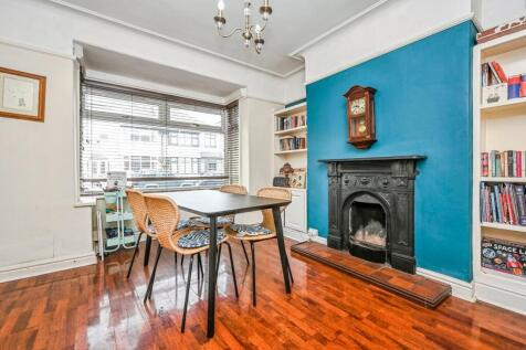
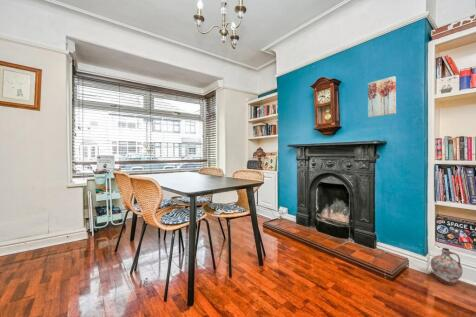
+ ceramic jug (445, 265)
+ wall art (381, 97)
